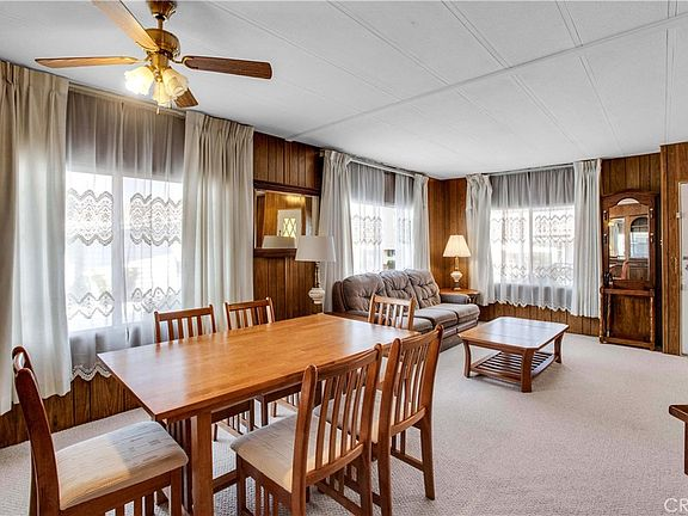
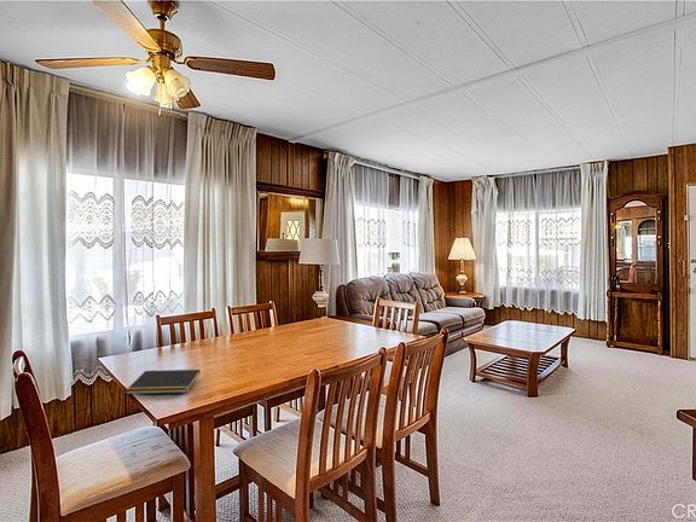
+ notepad (164, 381)
